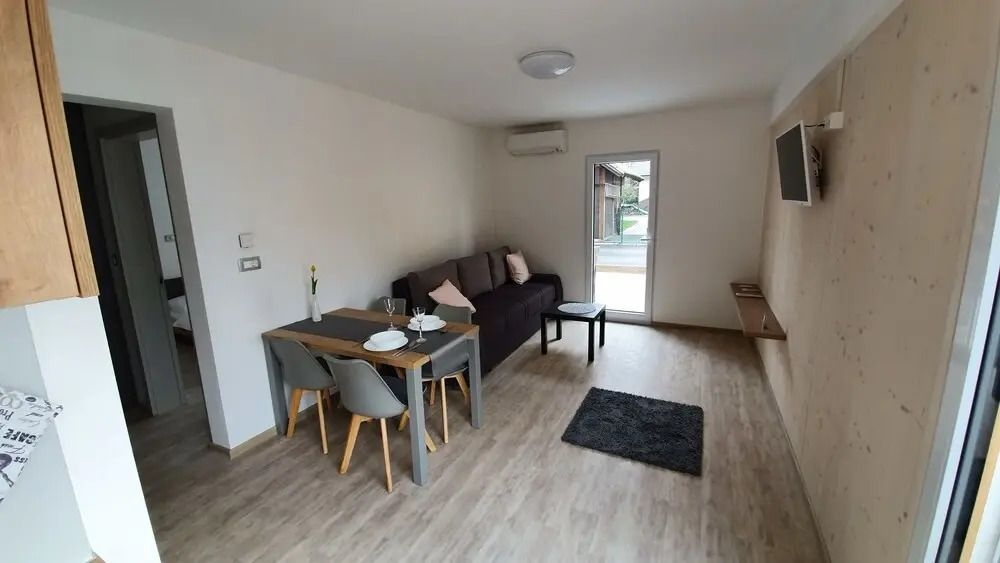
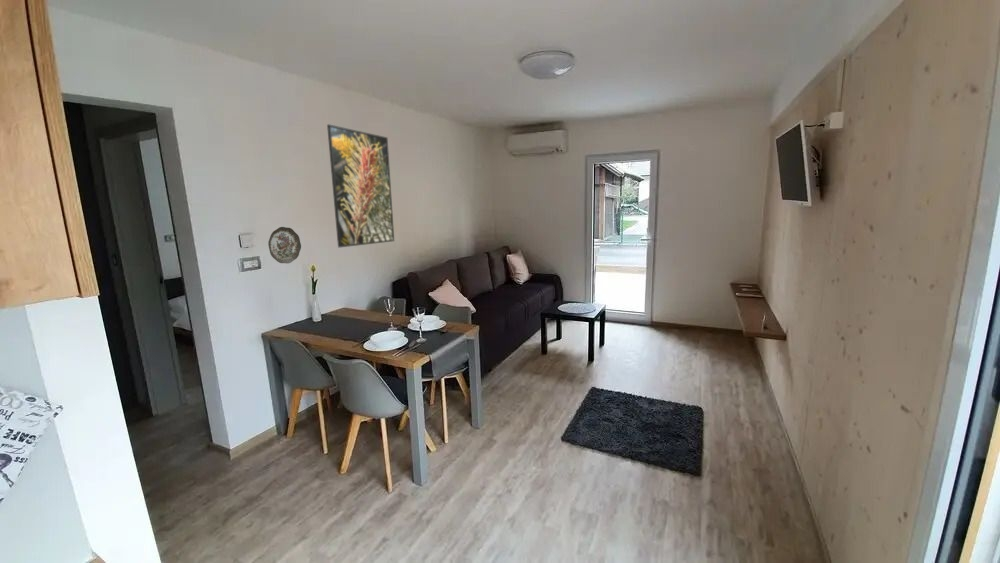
+ decorative plate (284, 245)
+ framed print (364, 189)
